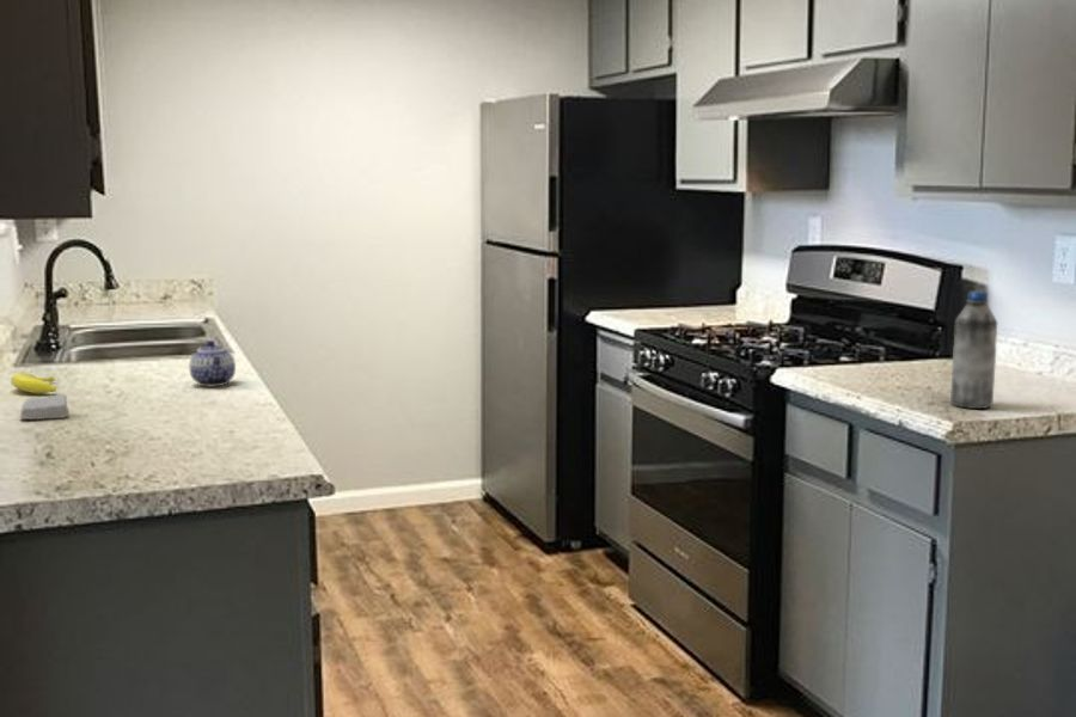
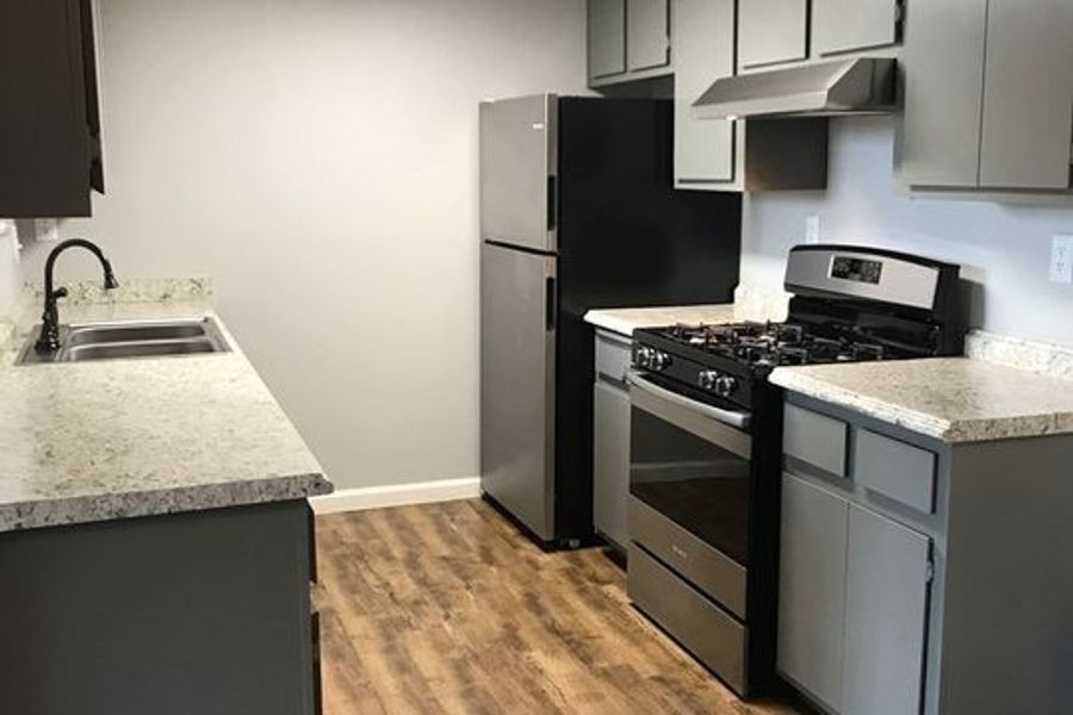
- soap bar (43, 406)
- banana (33, 380)
- teapot (212, 362)
- water bottle (974, 349)
